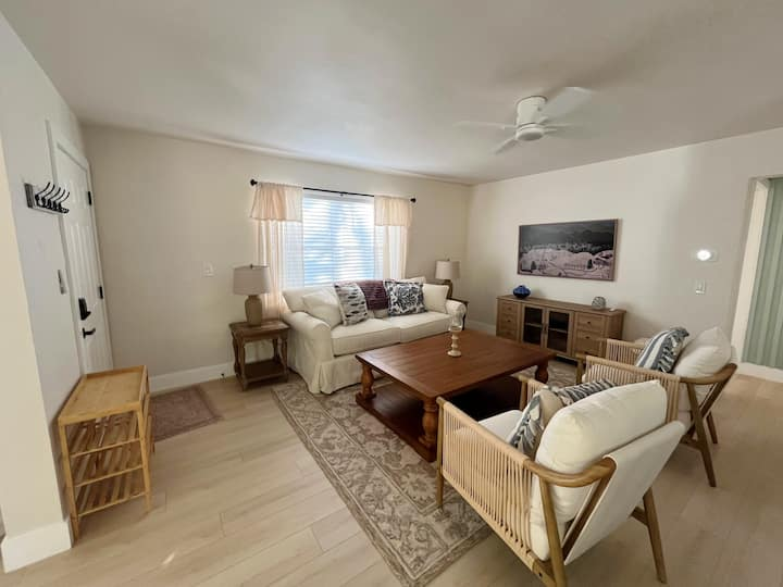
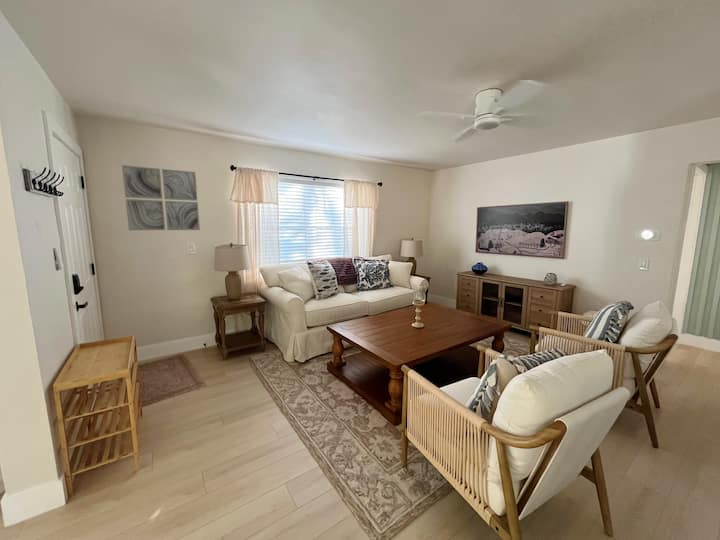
+ wall art (164, 198)
